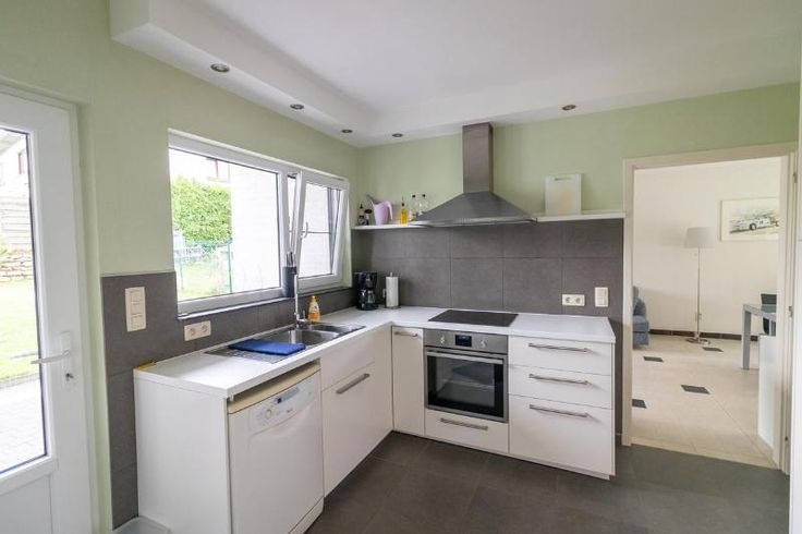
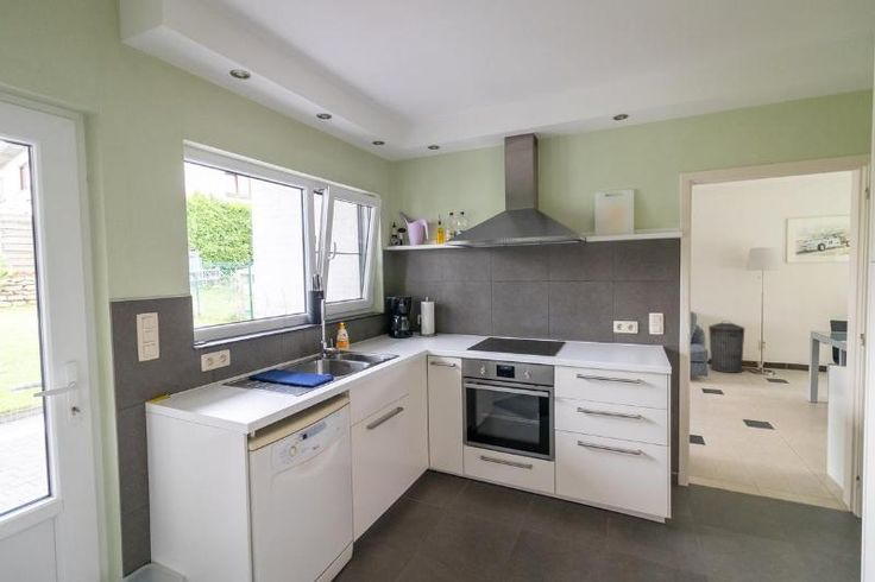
+ trash can (725, 344)
